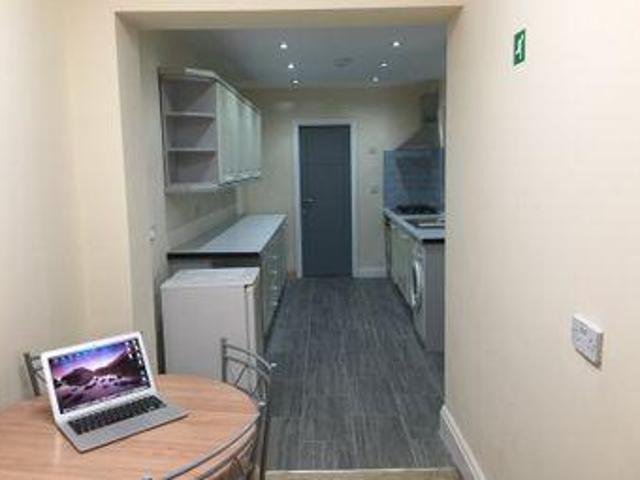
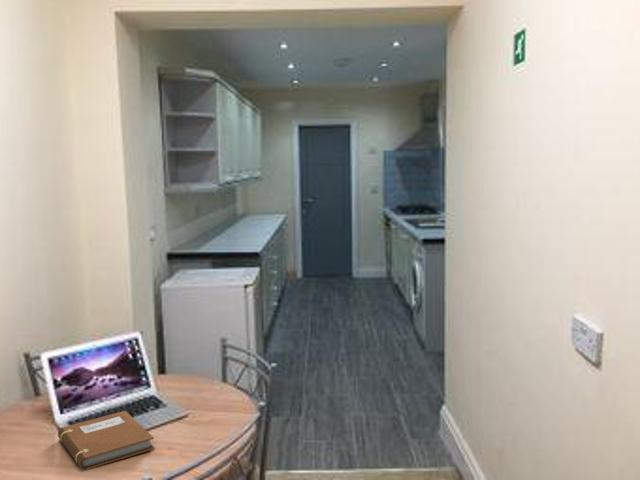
+ notebook (104, 437)
